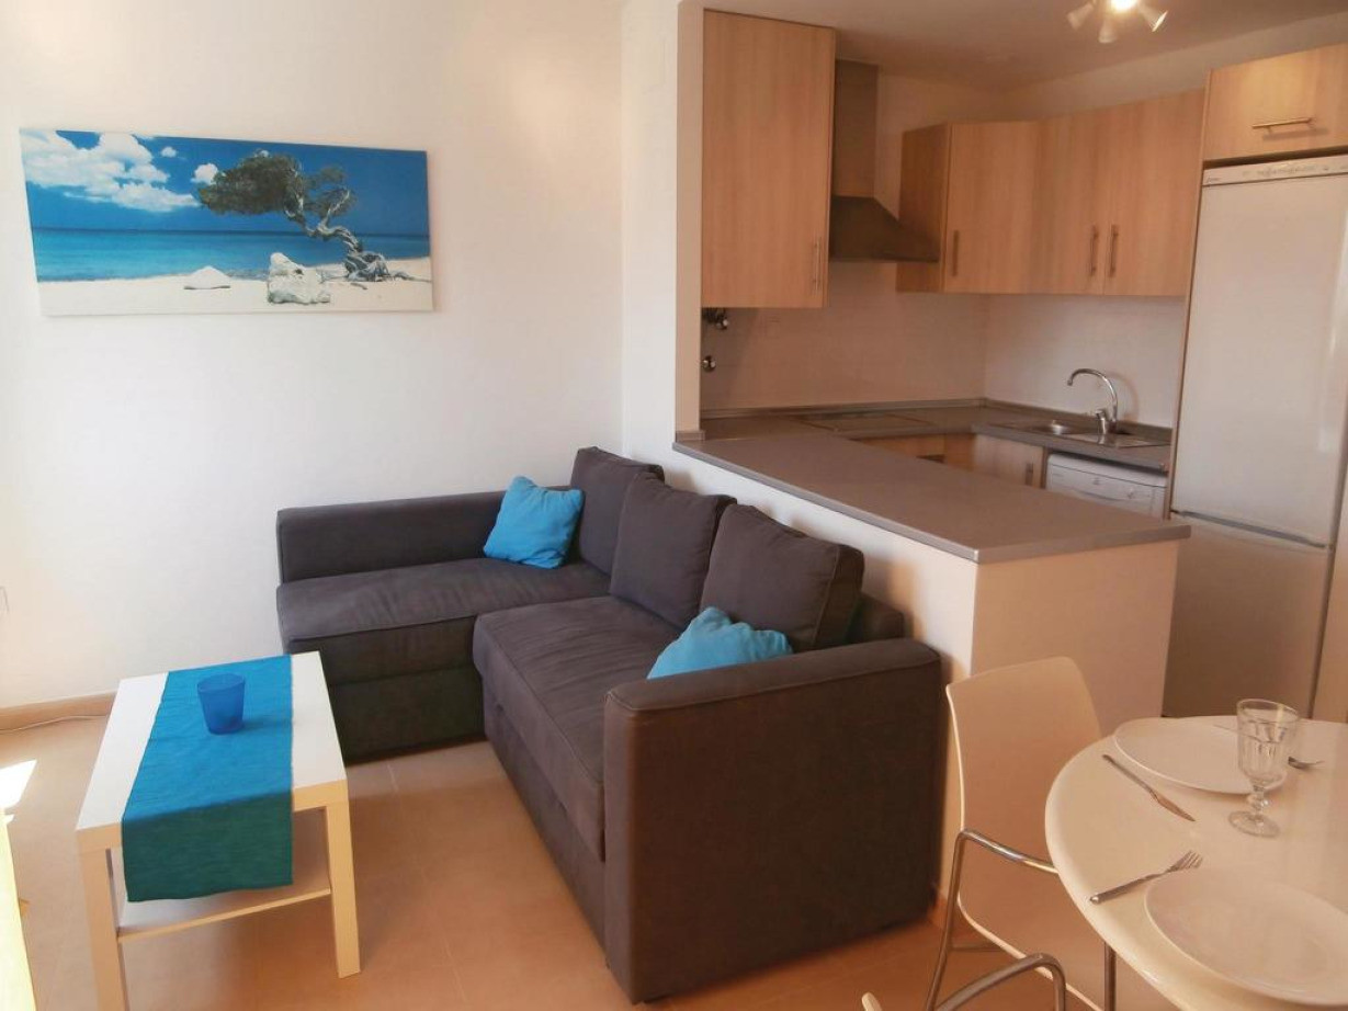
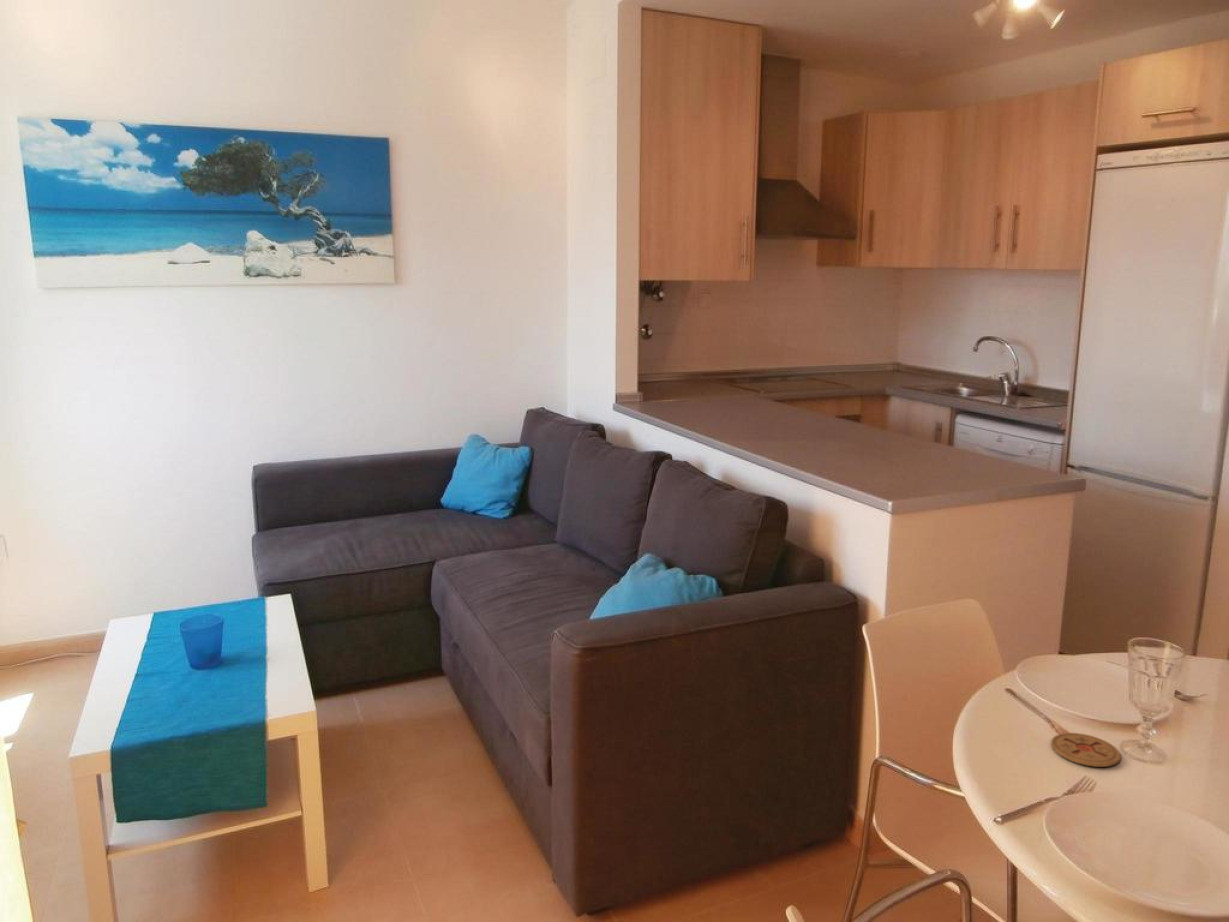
+ coaster (1085, 749)
